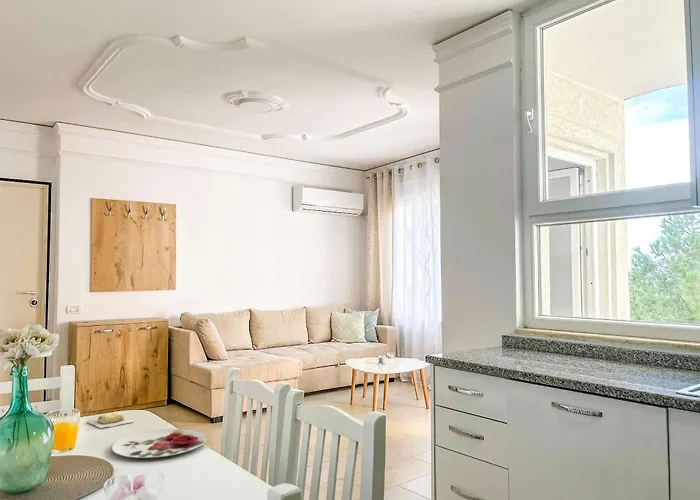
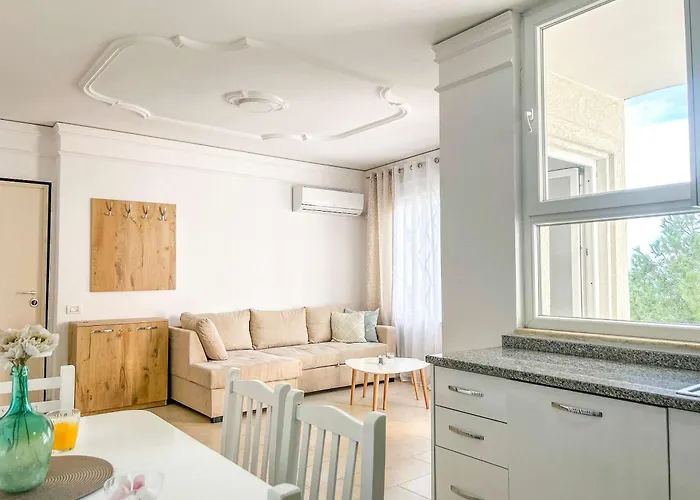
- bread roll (110, 417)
- plate (160, 441)
